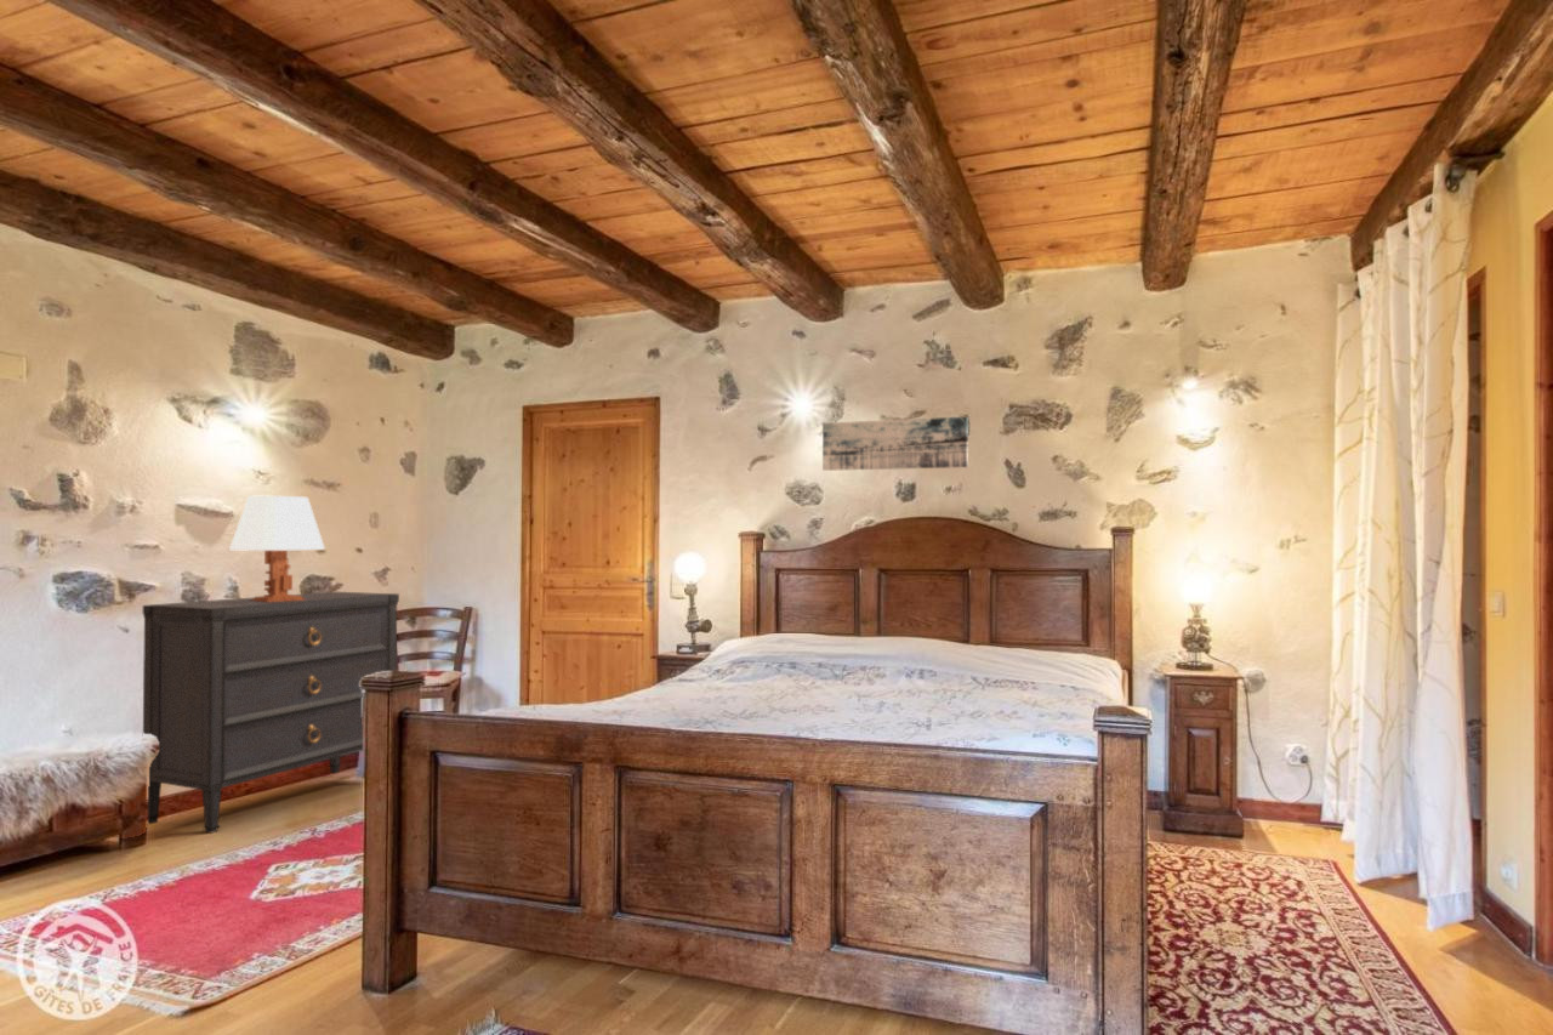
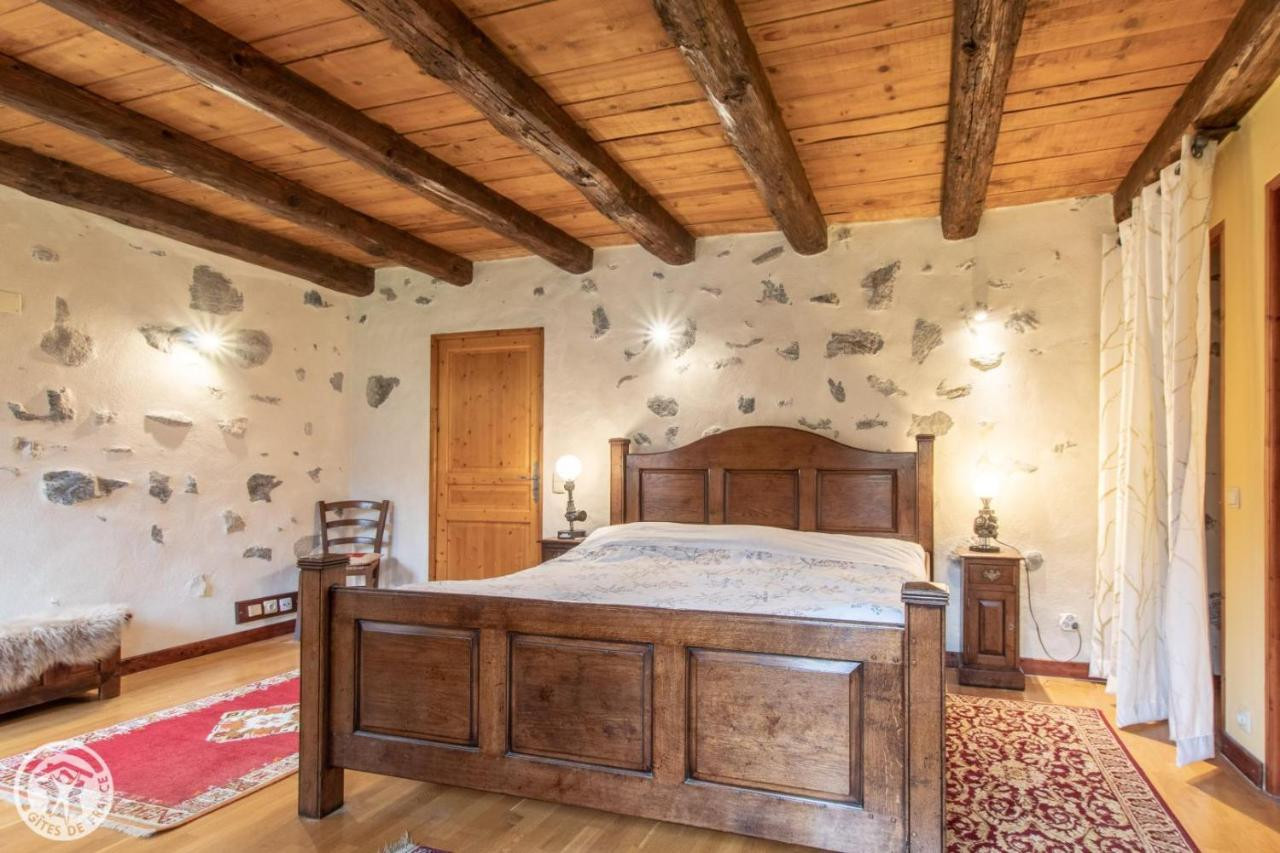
- table lamp (278, 547)
- dresser (281, 699)
- wall art (893, 444)
